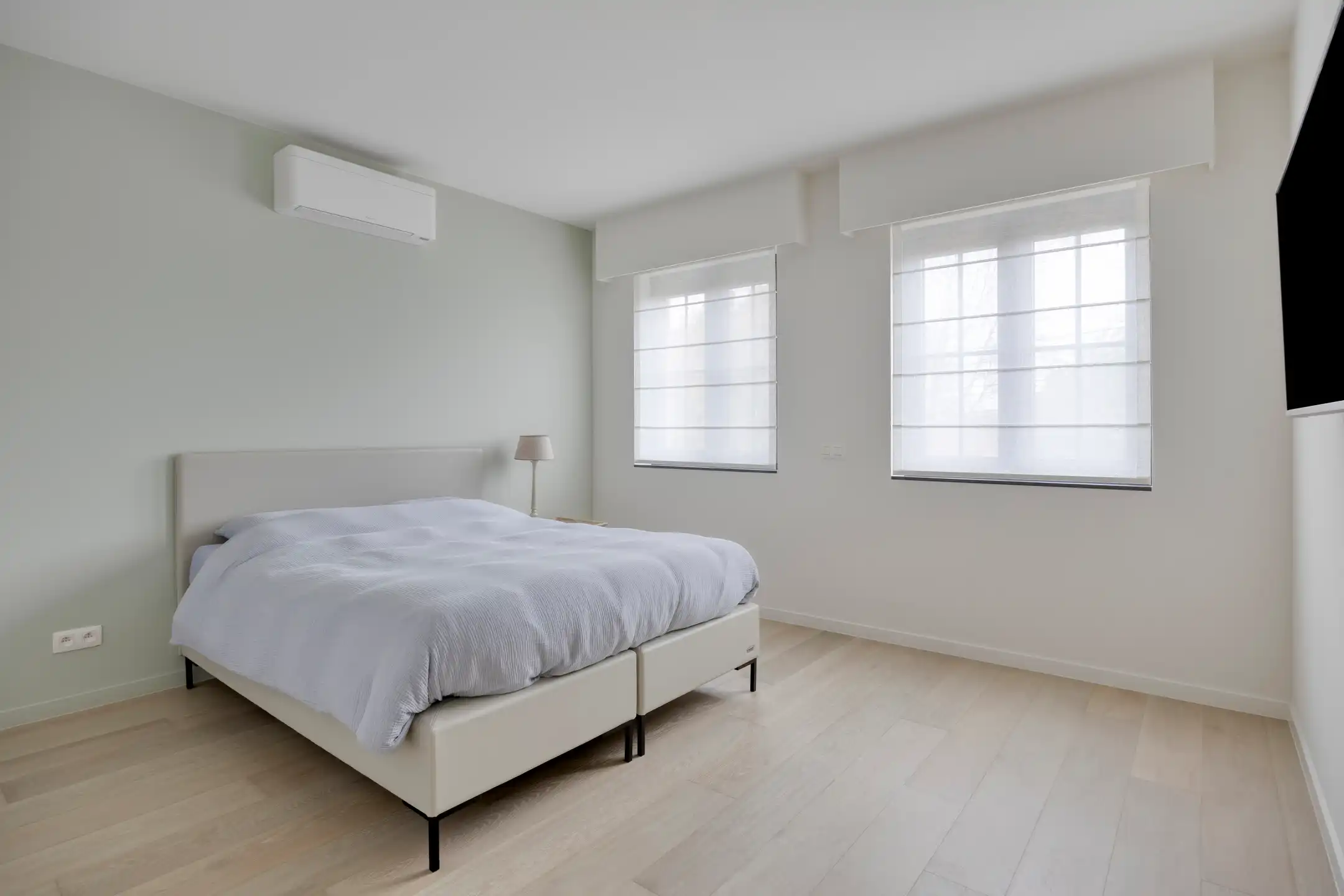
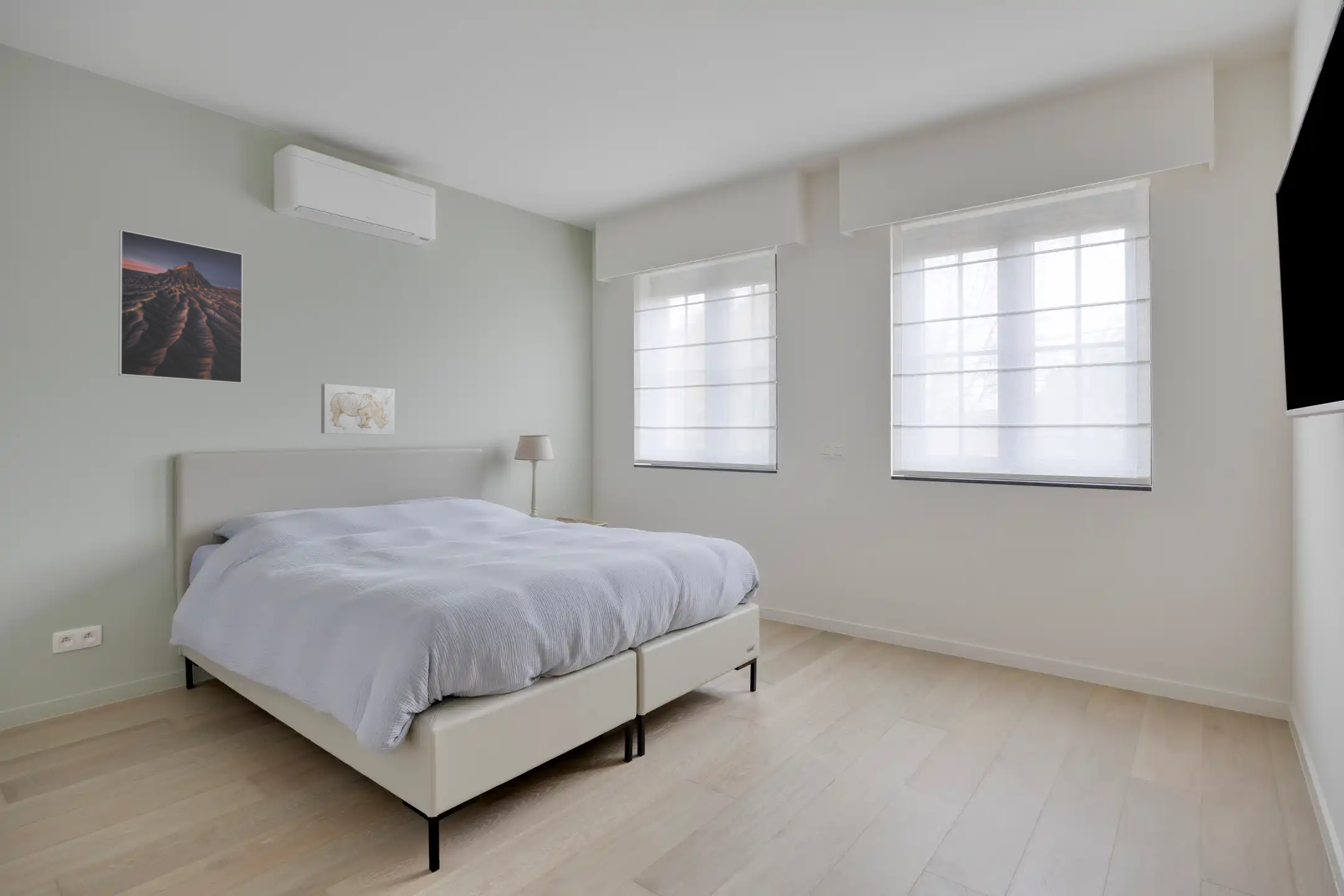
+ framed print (184, 311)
+ wall art (359, 410)
